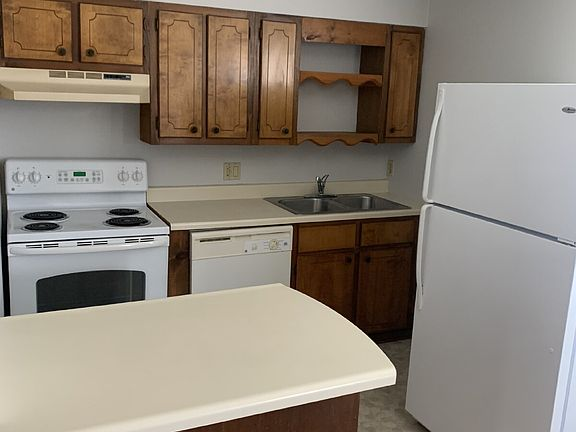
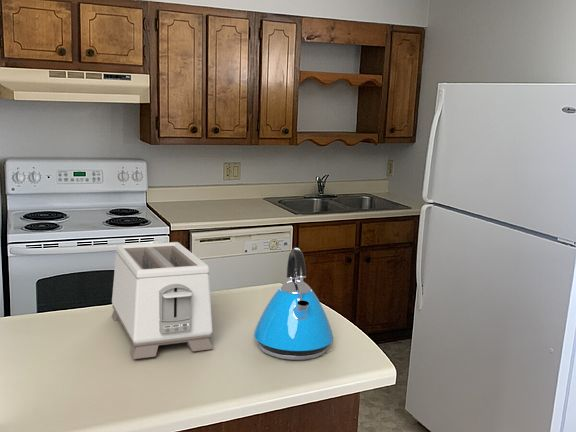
+ toaster (160, 295)
+ kettle (294, 297)
